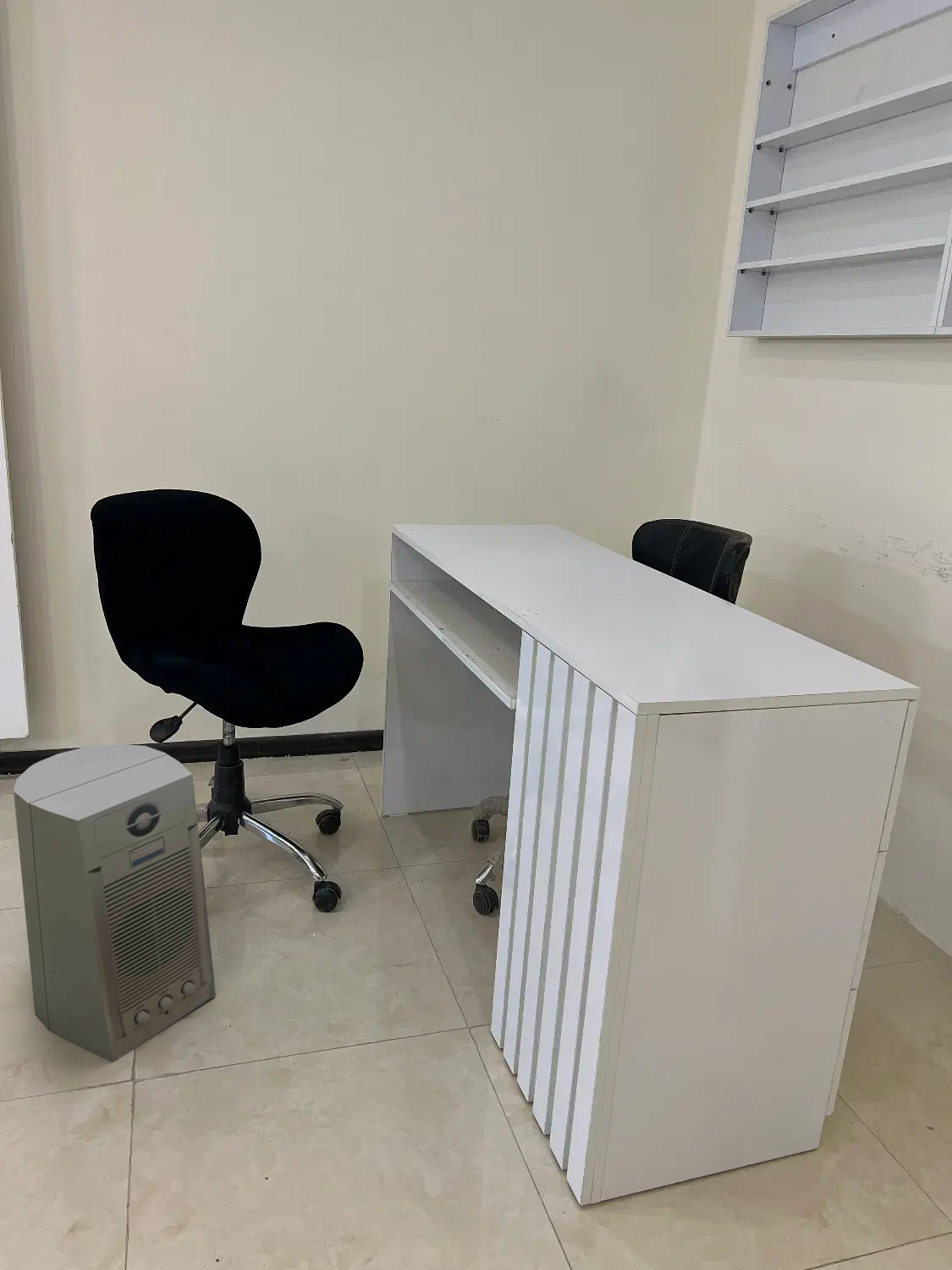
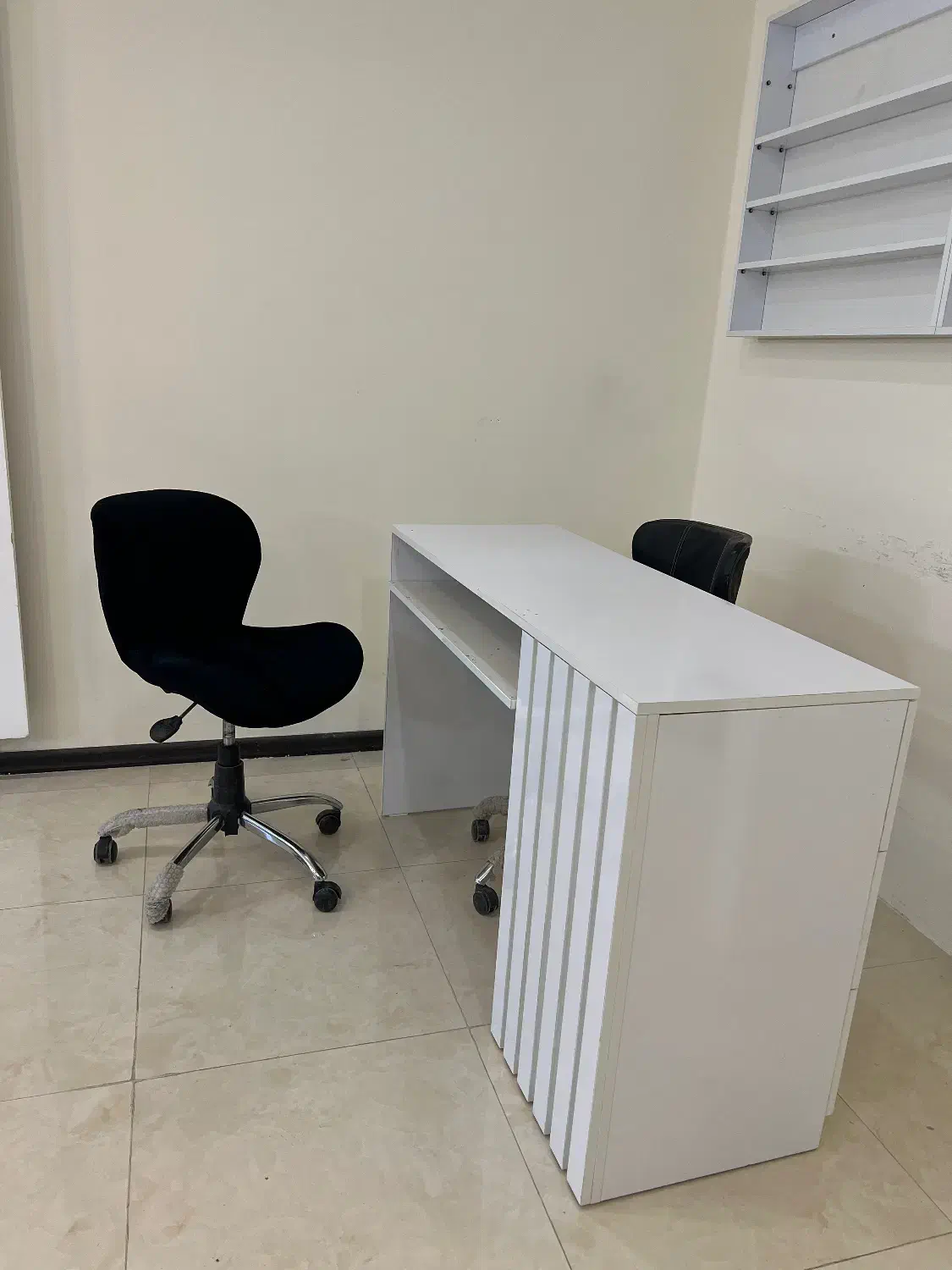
- fan (106, 886)
